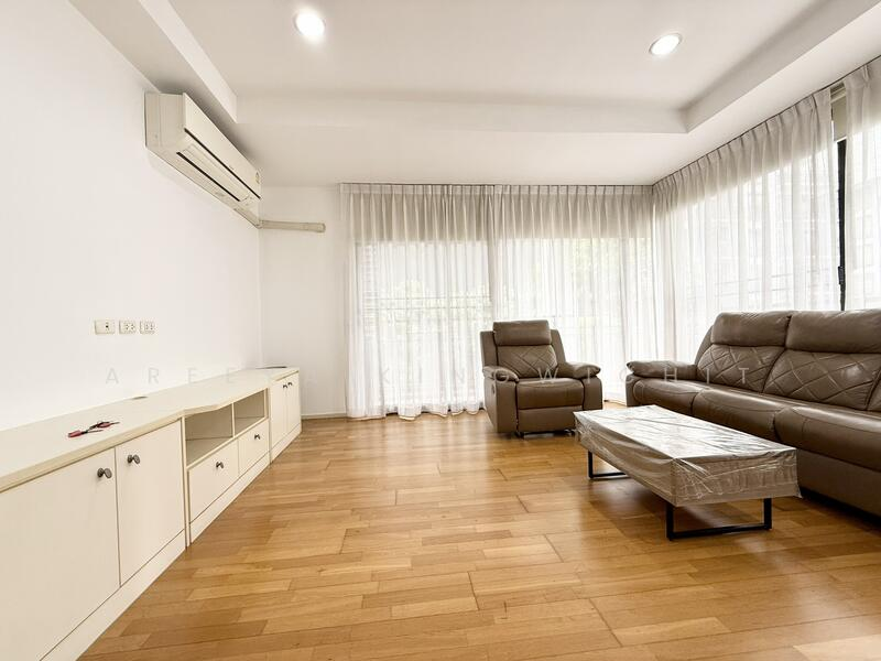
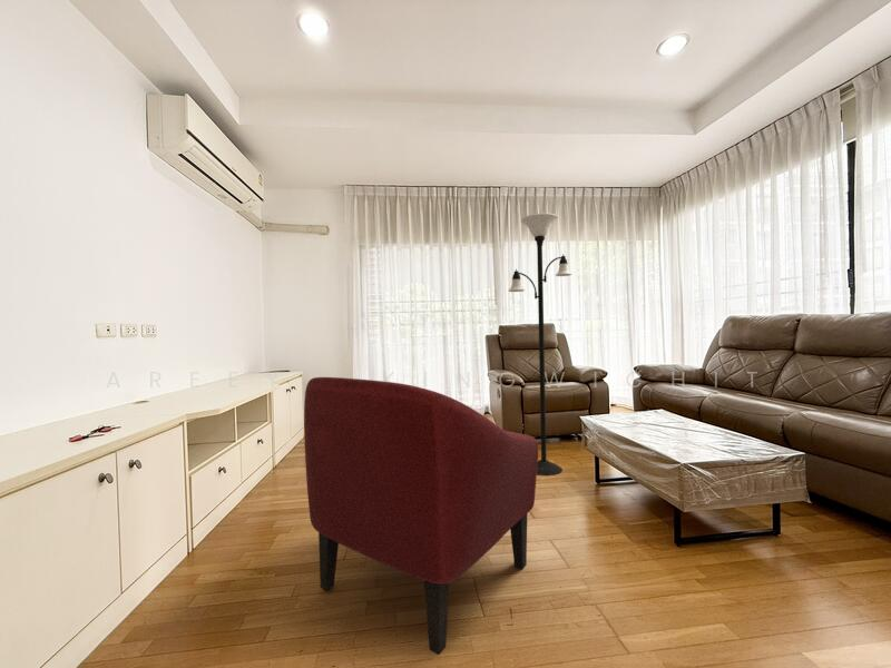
+ armchair (420, 472)
+ floor lamp (541, 344)
